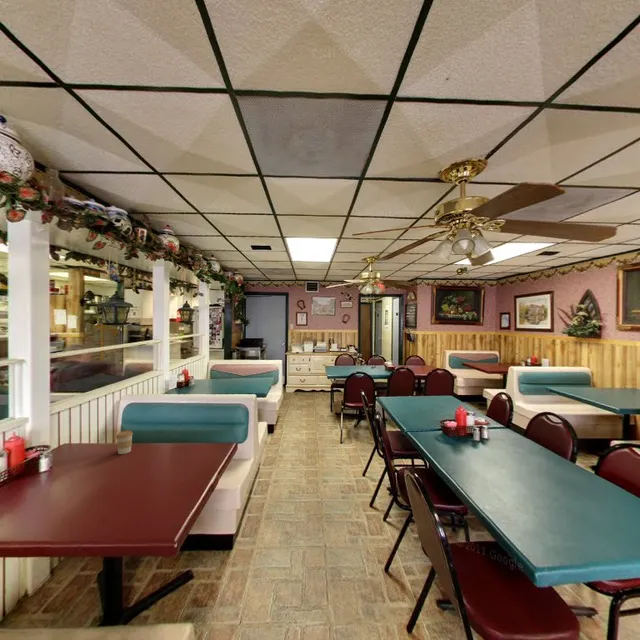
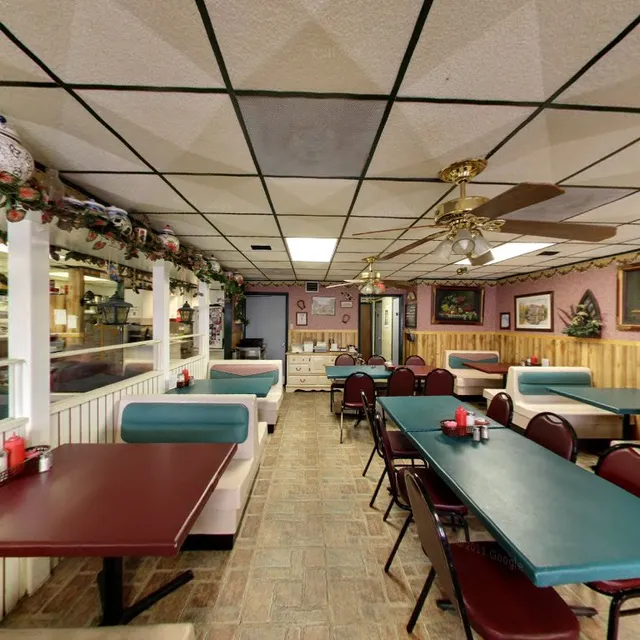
- coffee cup (124, 441)
